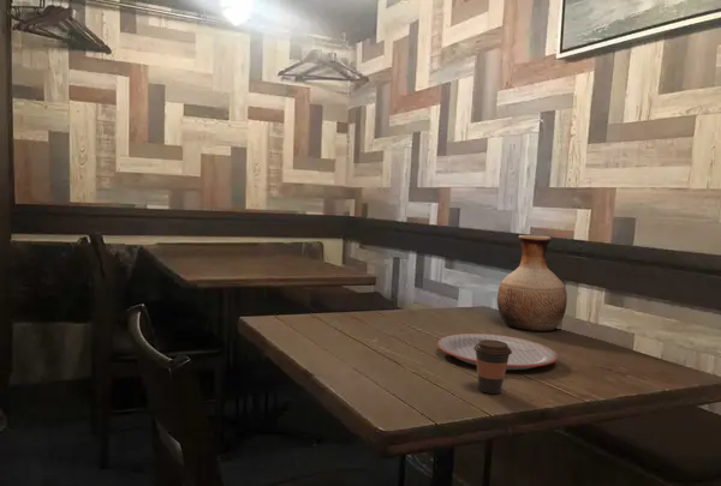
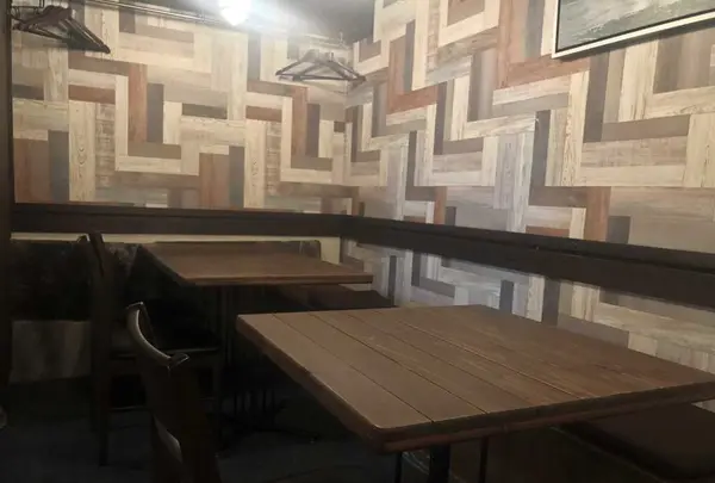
- plate (495, 340)
- coffee cup (490, 366)
- vase (532, 281)
